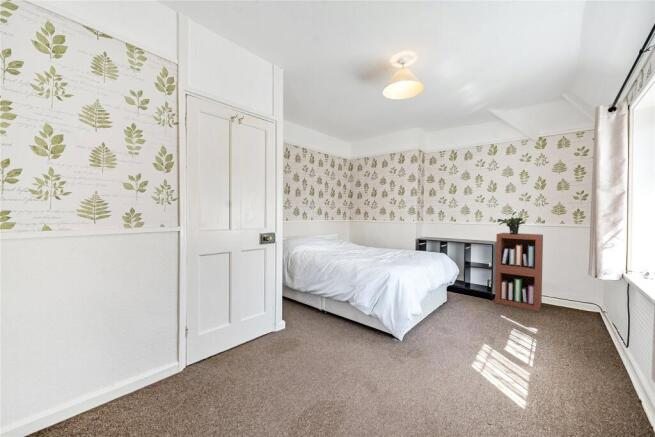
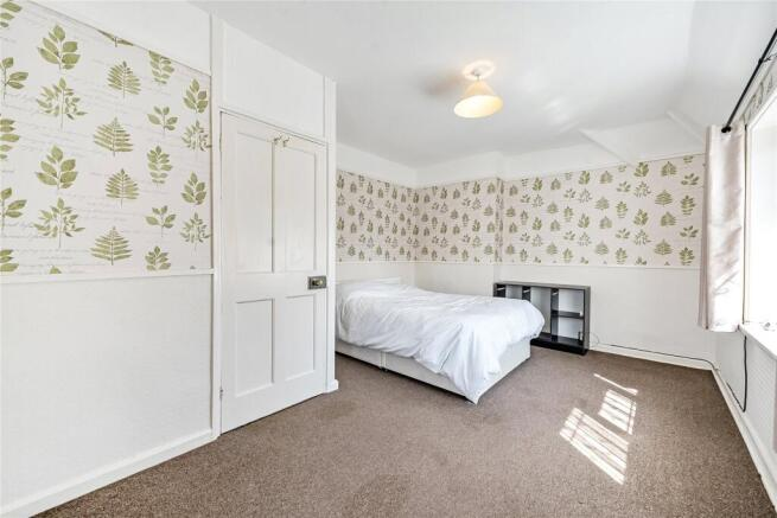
- potted plant (510, 222)
- bookshelf (519, 268)
